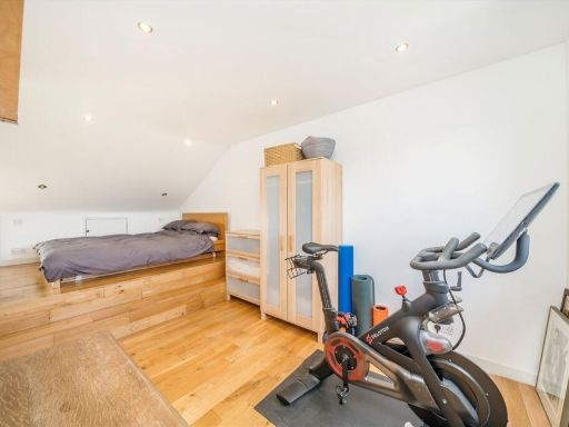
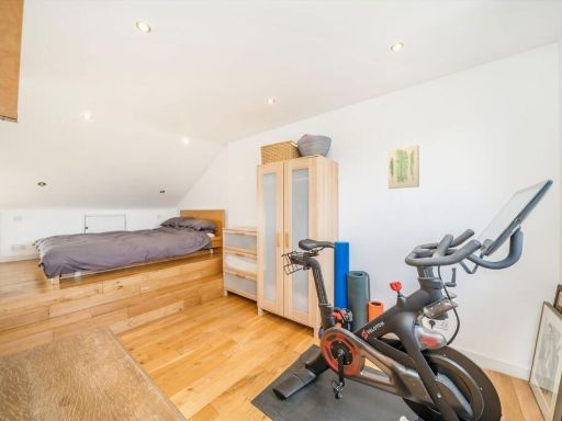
+ wall art (403, 168)
